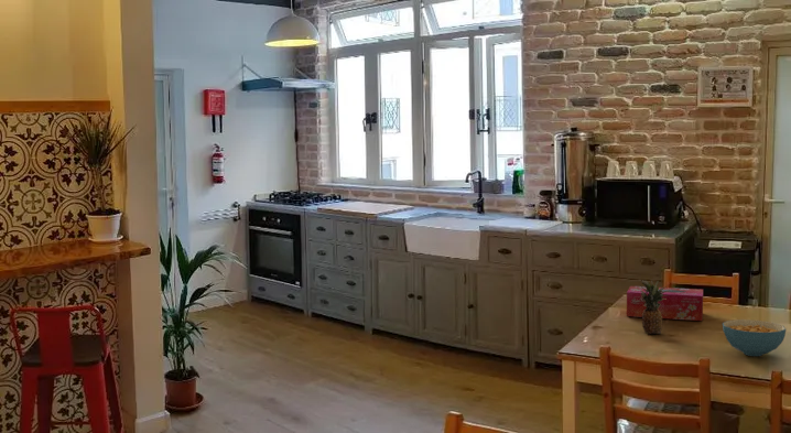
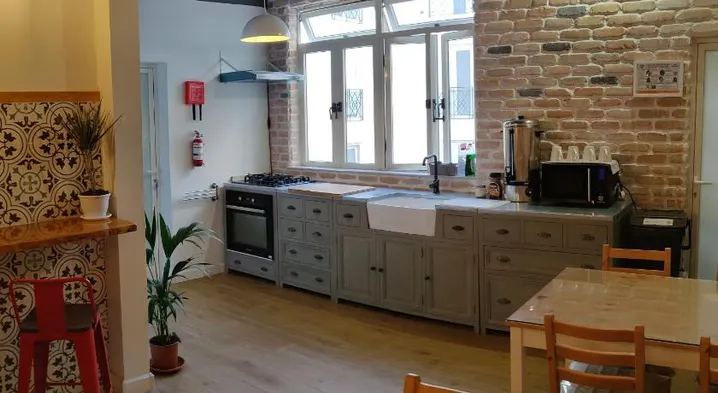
- tissue box (664, 302)
- fruit (653, 306)
- cereal bowl (752, 339)
